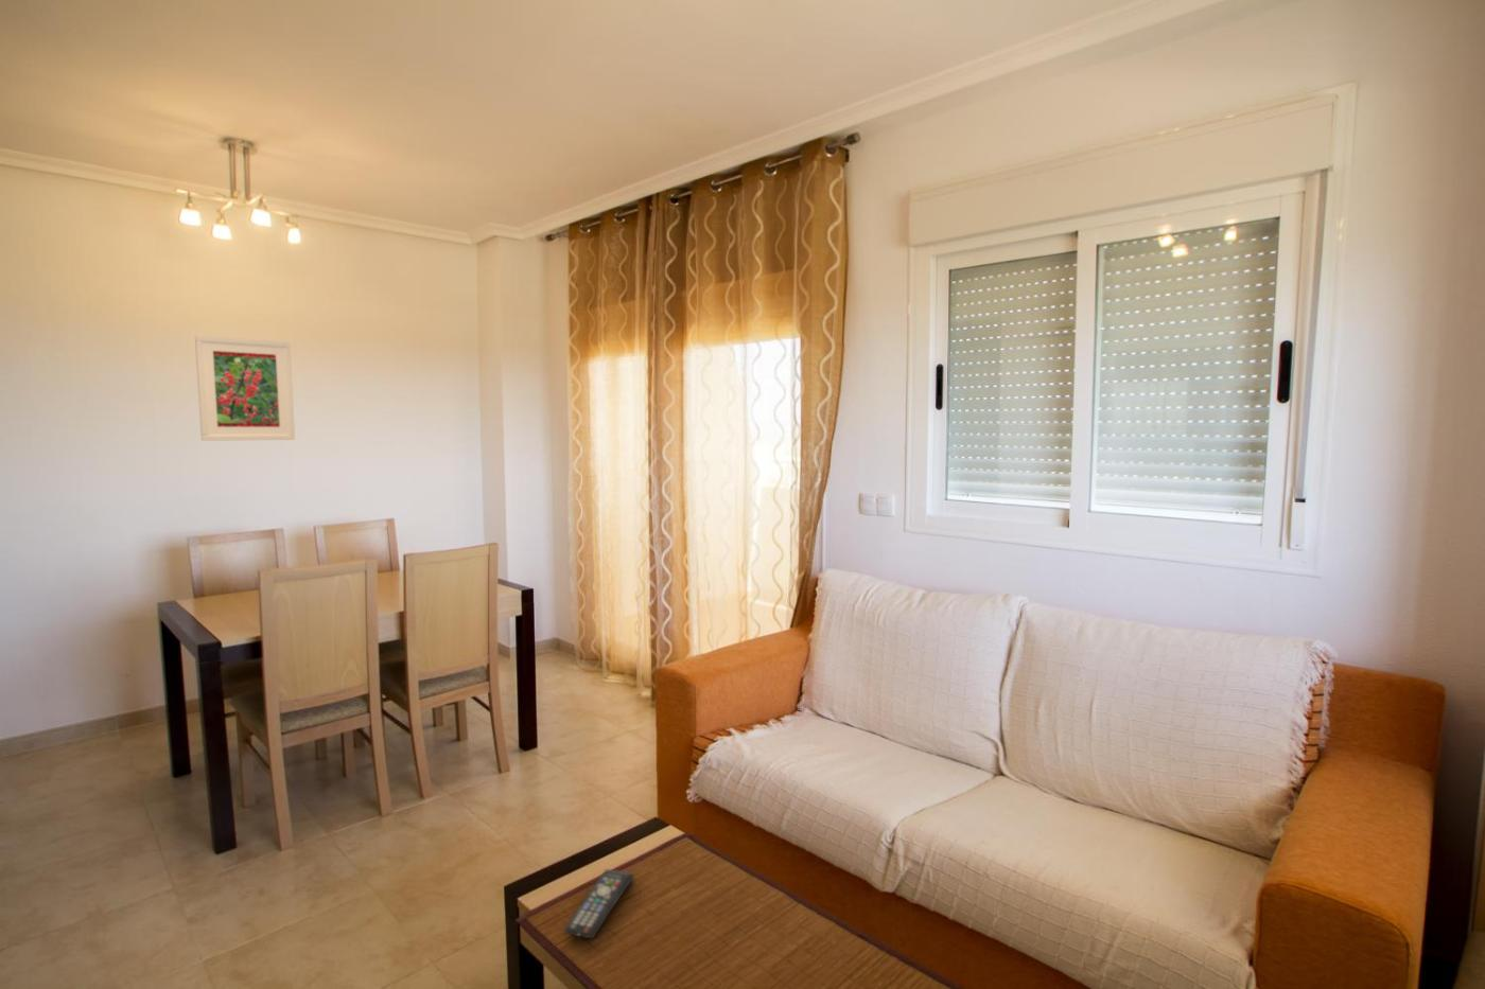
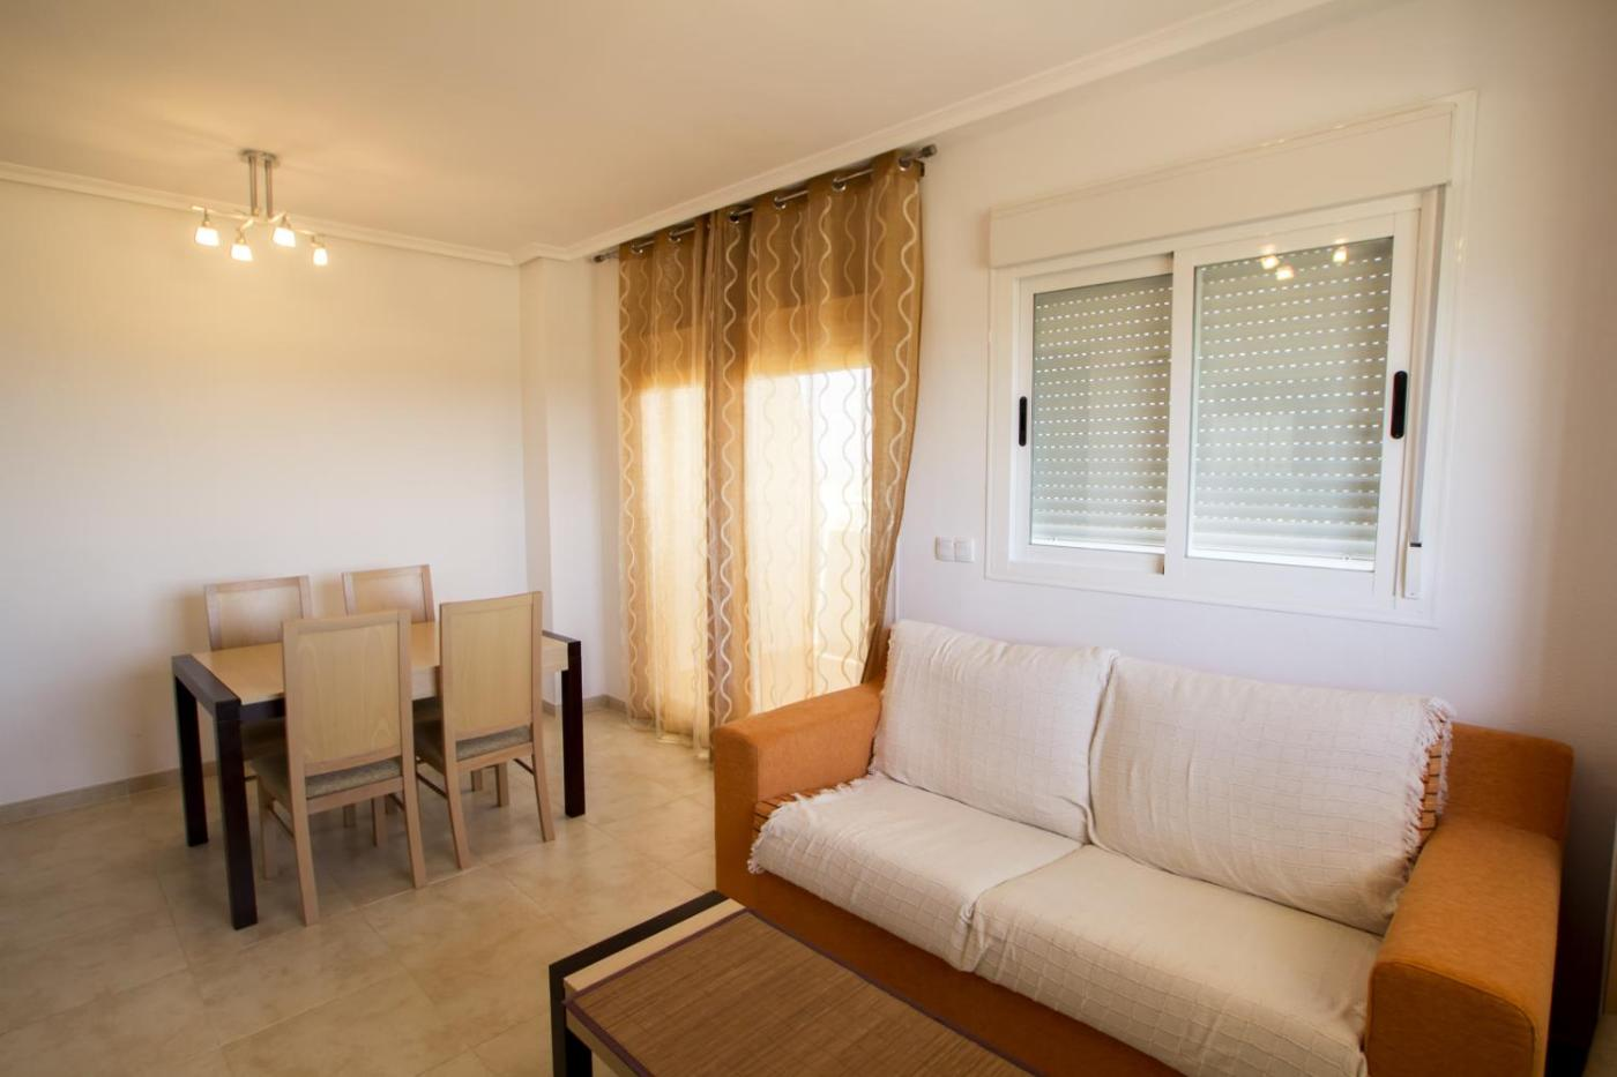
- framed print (246, 389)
- remote control (602, 900)
